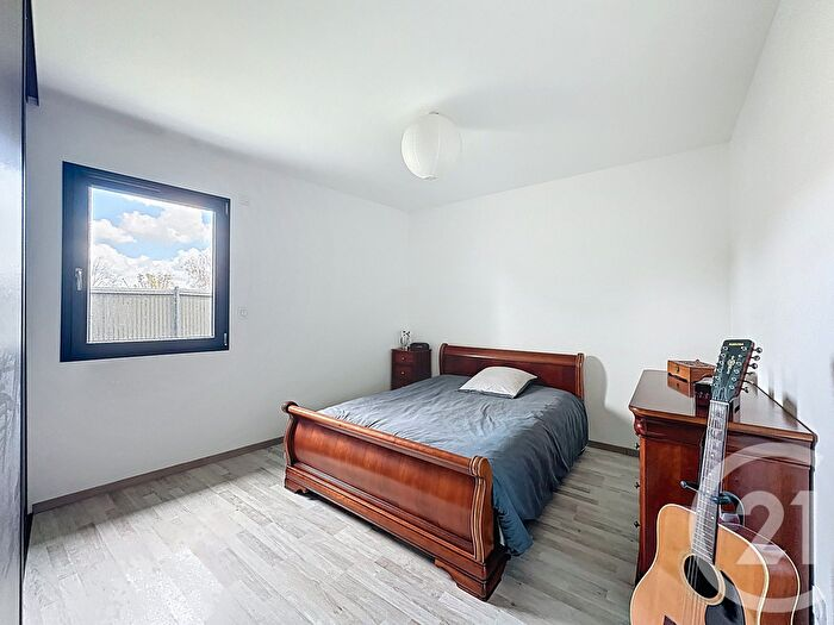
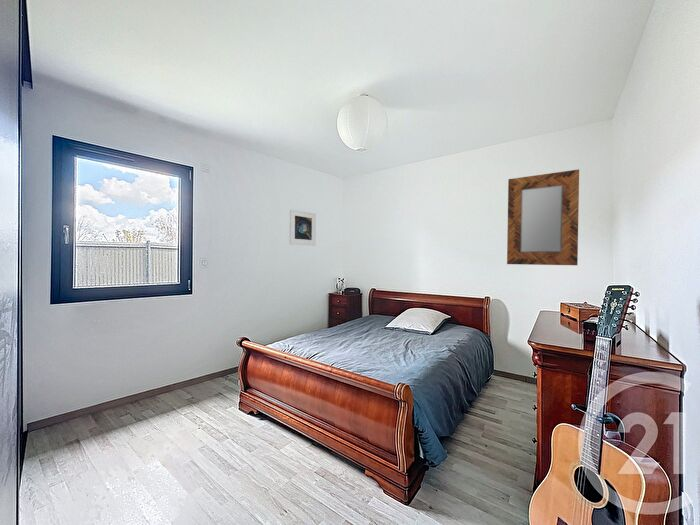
+ home mirror (541, 219)
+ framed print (303, 228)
